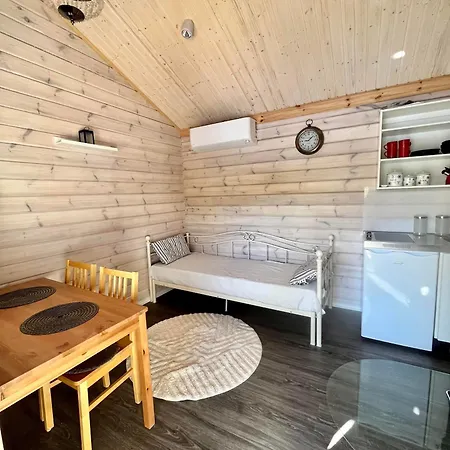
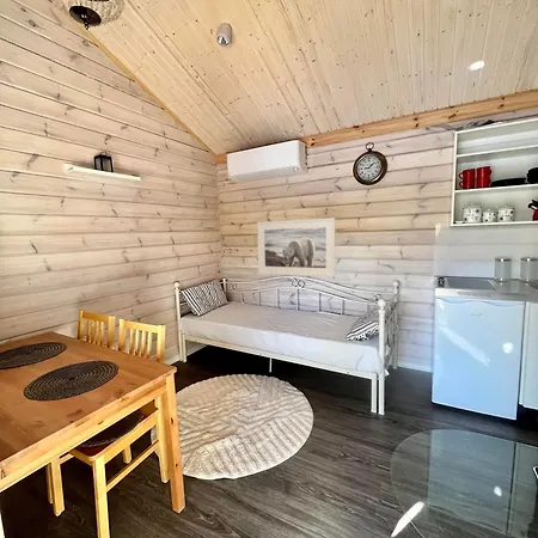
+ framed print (293, 247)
